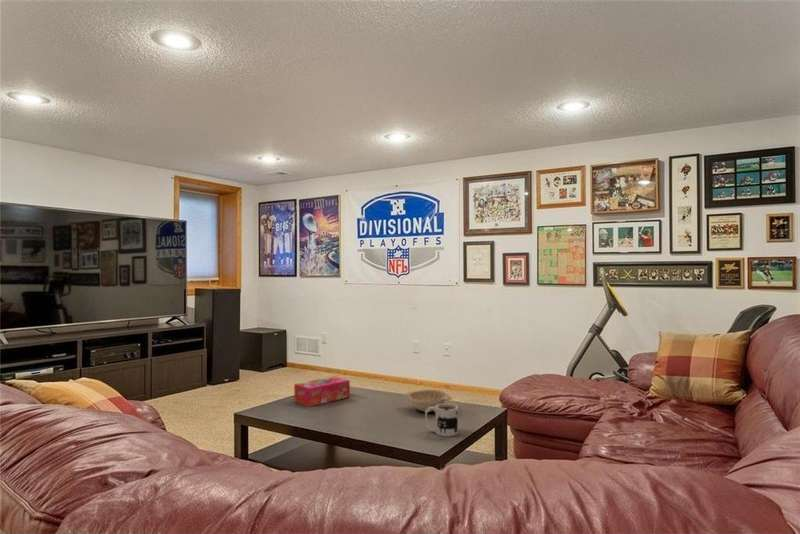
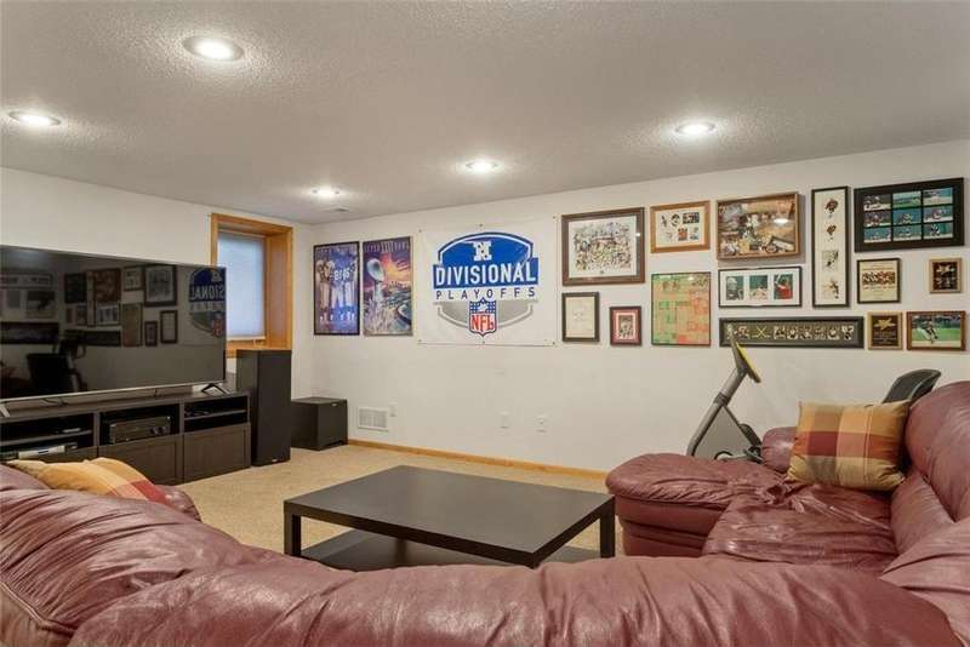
- tissue box (322, 390)
- mug (441, 419)
- decorative bowl (427, 401)
